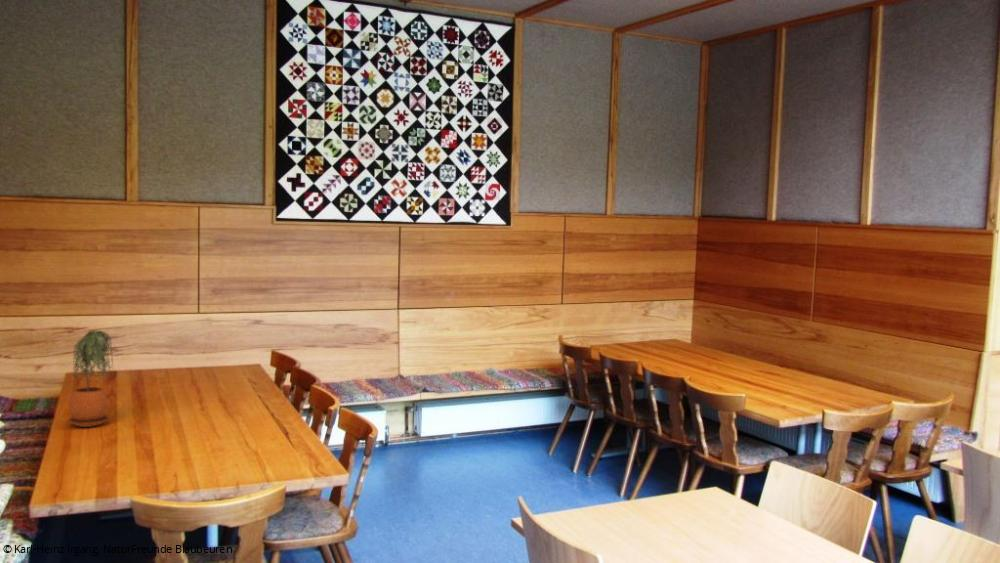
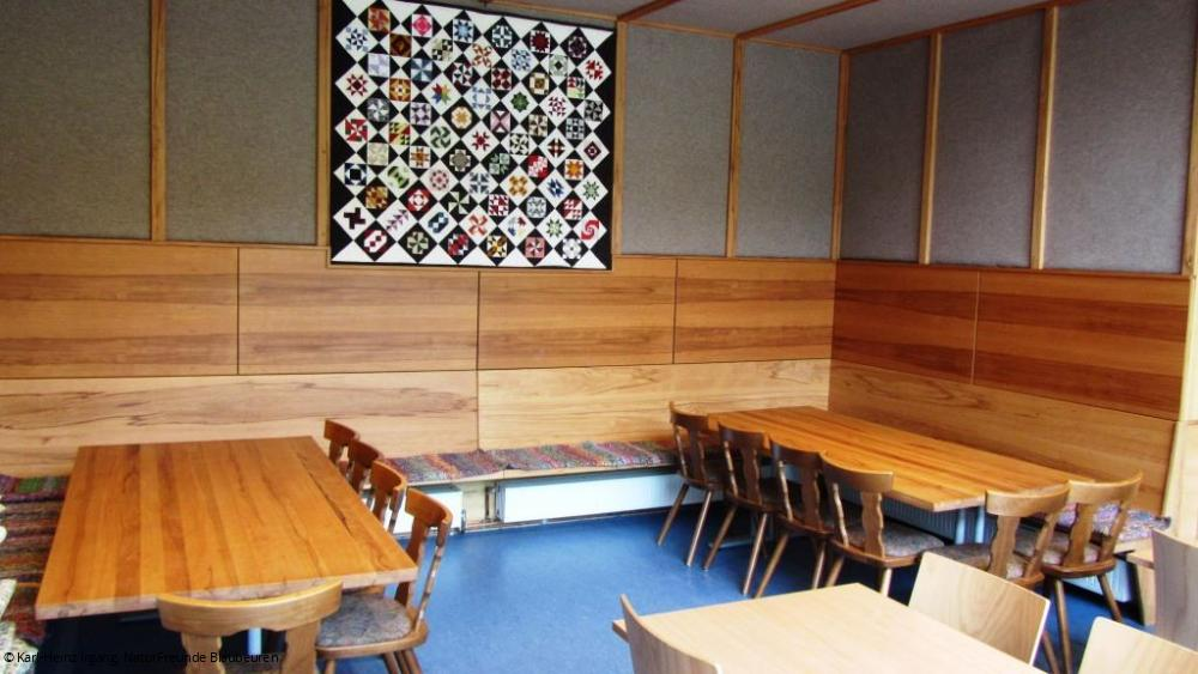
- potted plant (92, 376)
